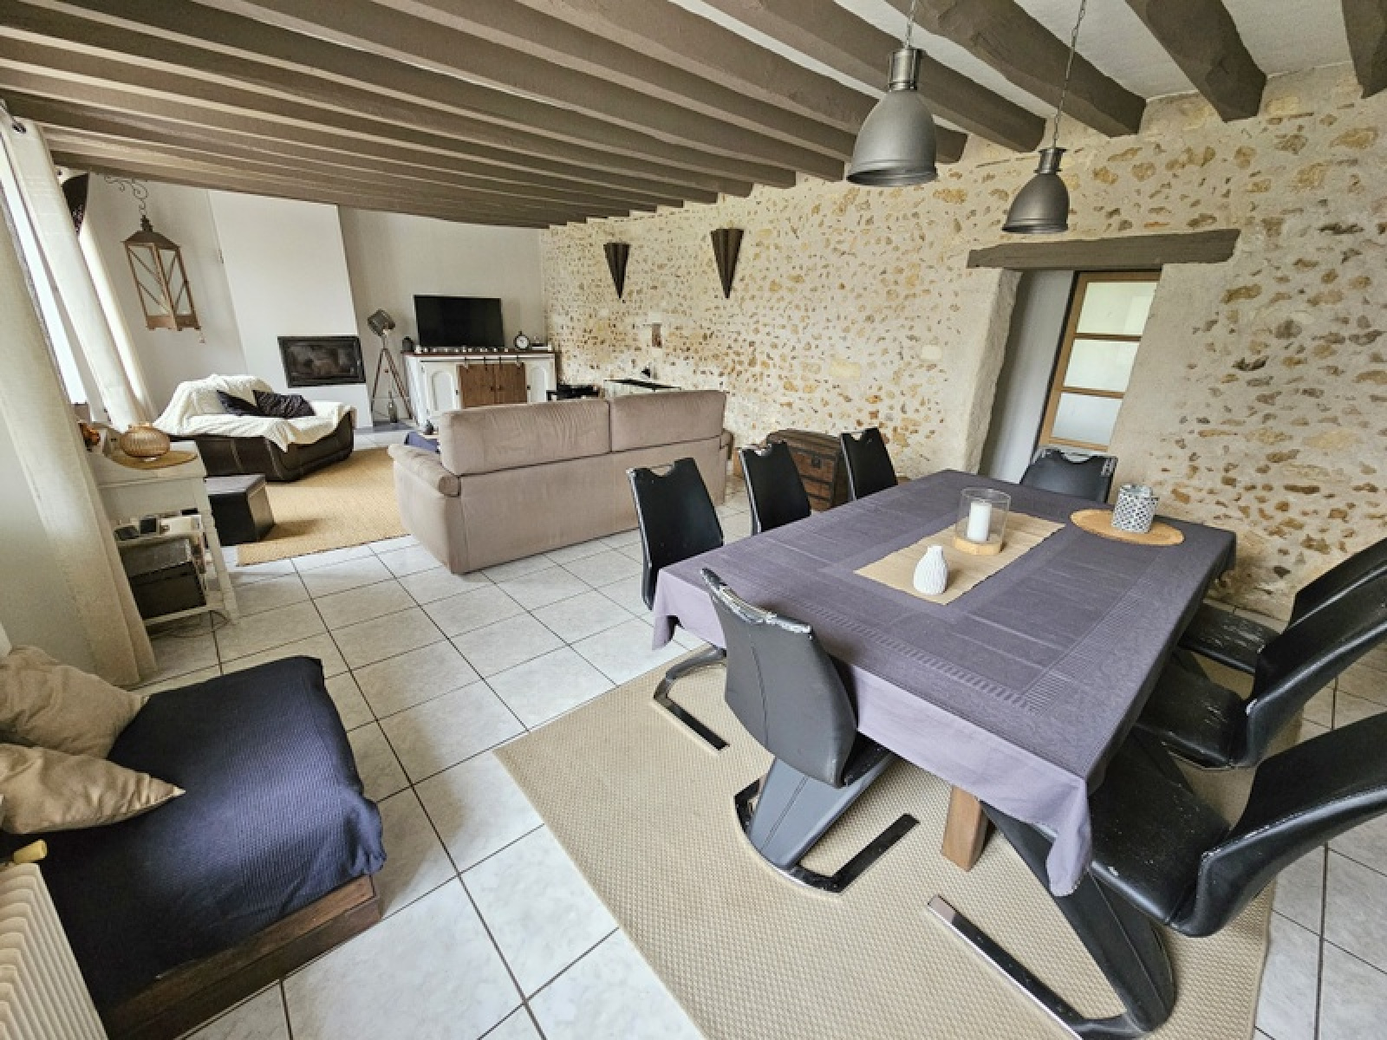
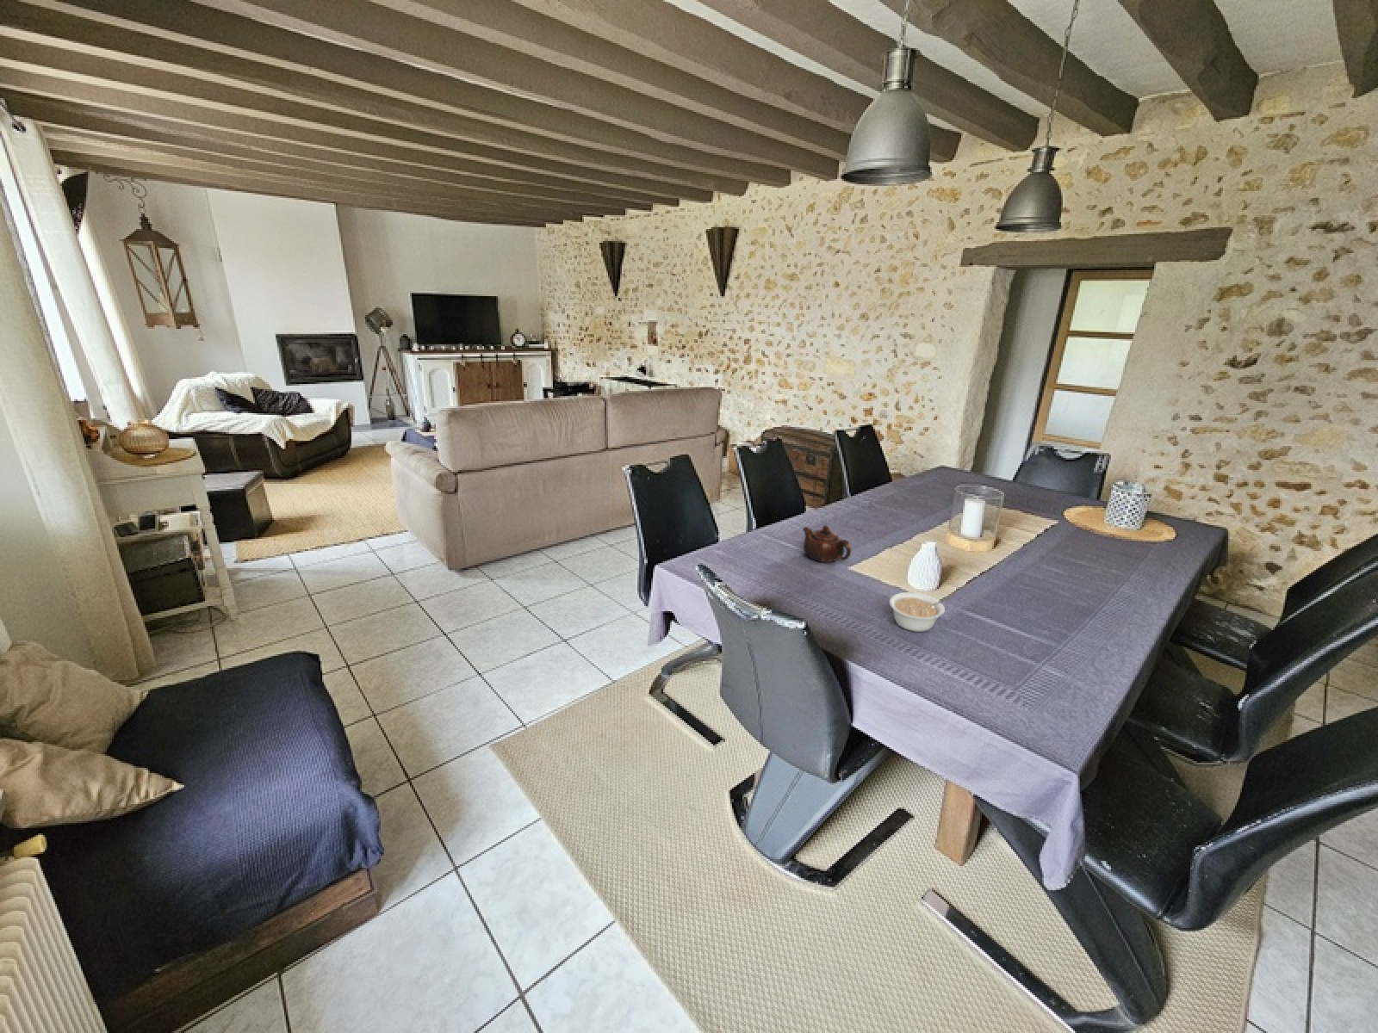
+ legume (917, 610)
+ teapot (825, 541)
